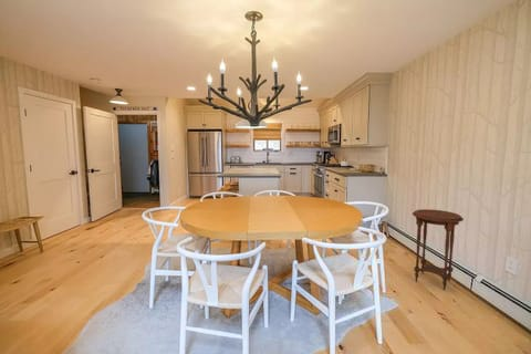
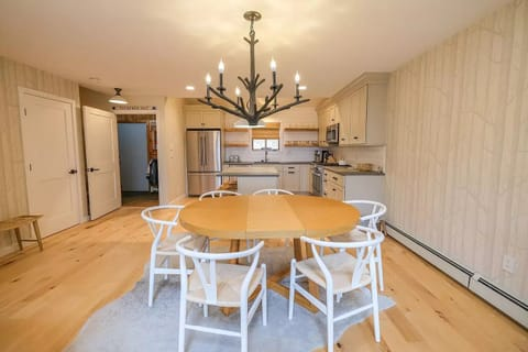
- side table (425, 247)
